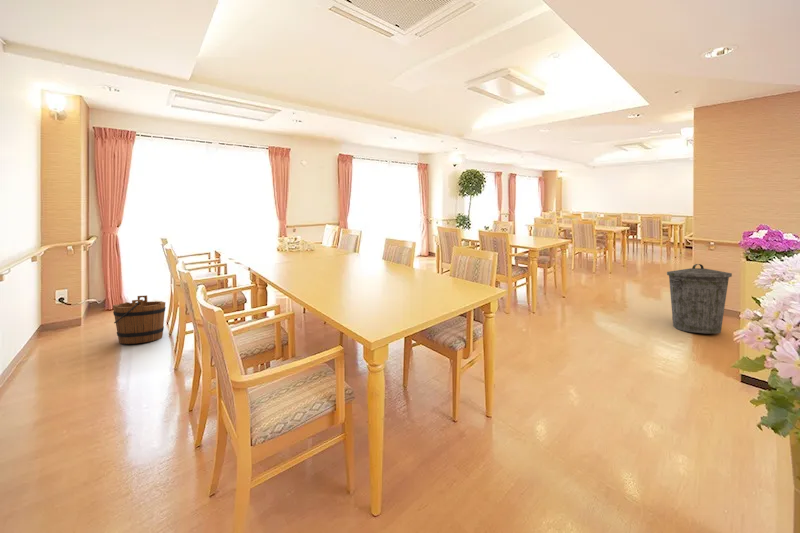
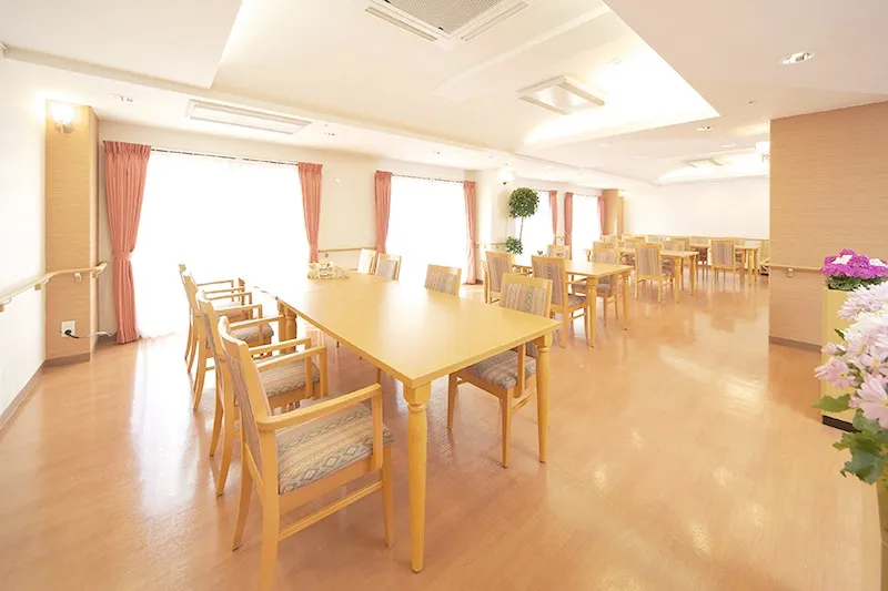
- bucket (140, 318)
- trash can (697, 296)
